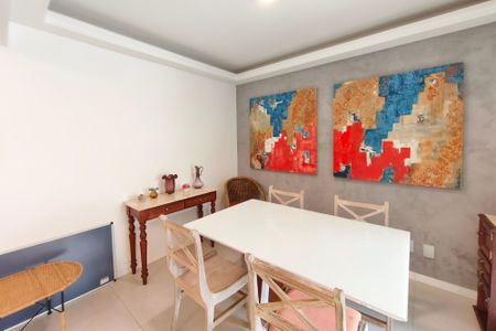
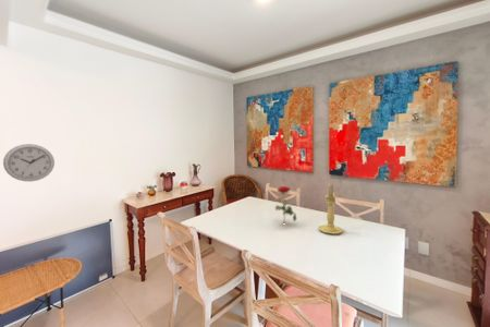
+ wall clock (30, 162)
+ flower (280, 206)
+ candle holder (330, 206)
